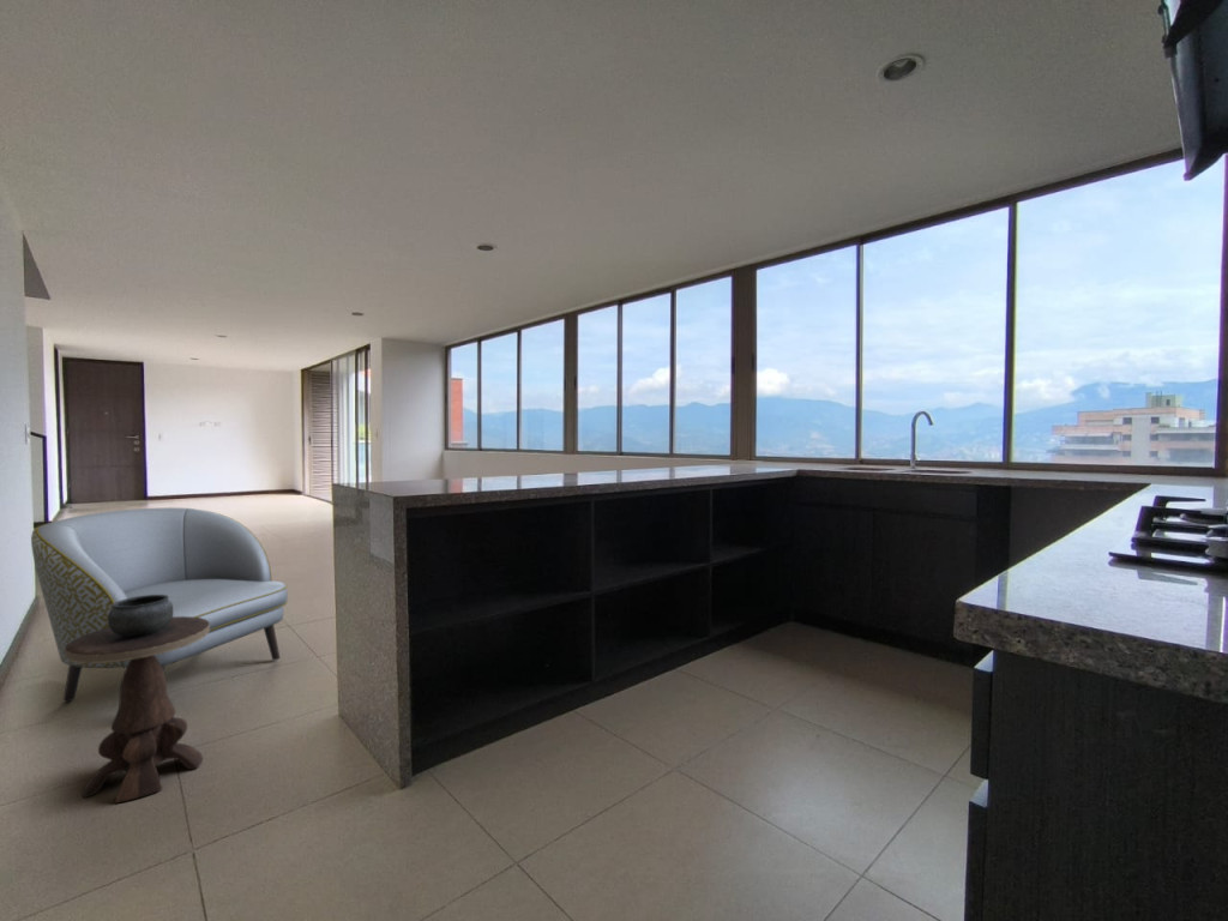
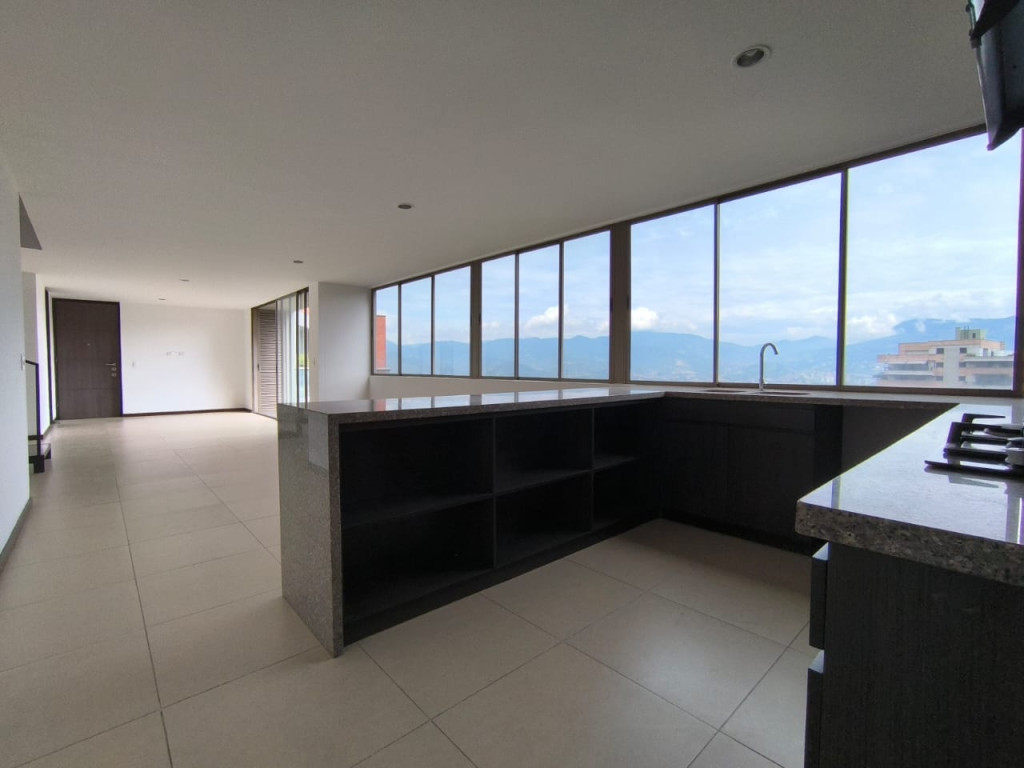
- side table (143, 687)
- armchair (169, 595)
